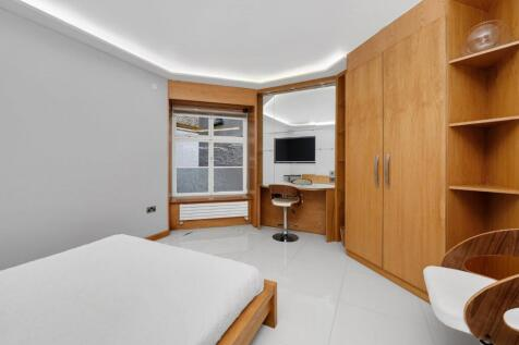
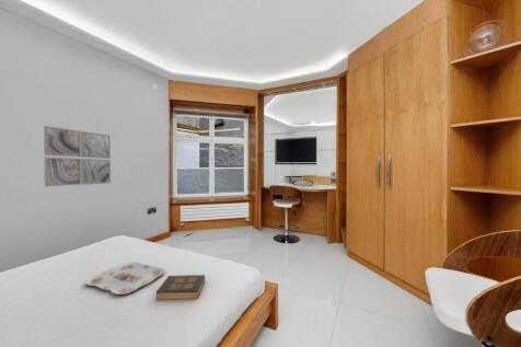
+ wall art (81, 157)
+ serving tray (127, 276)
+ hardback book (182, 287)
